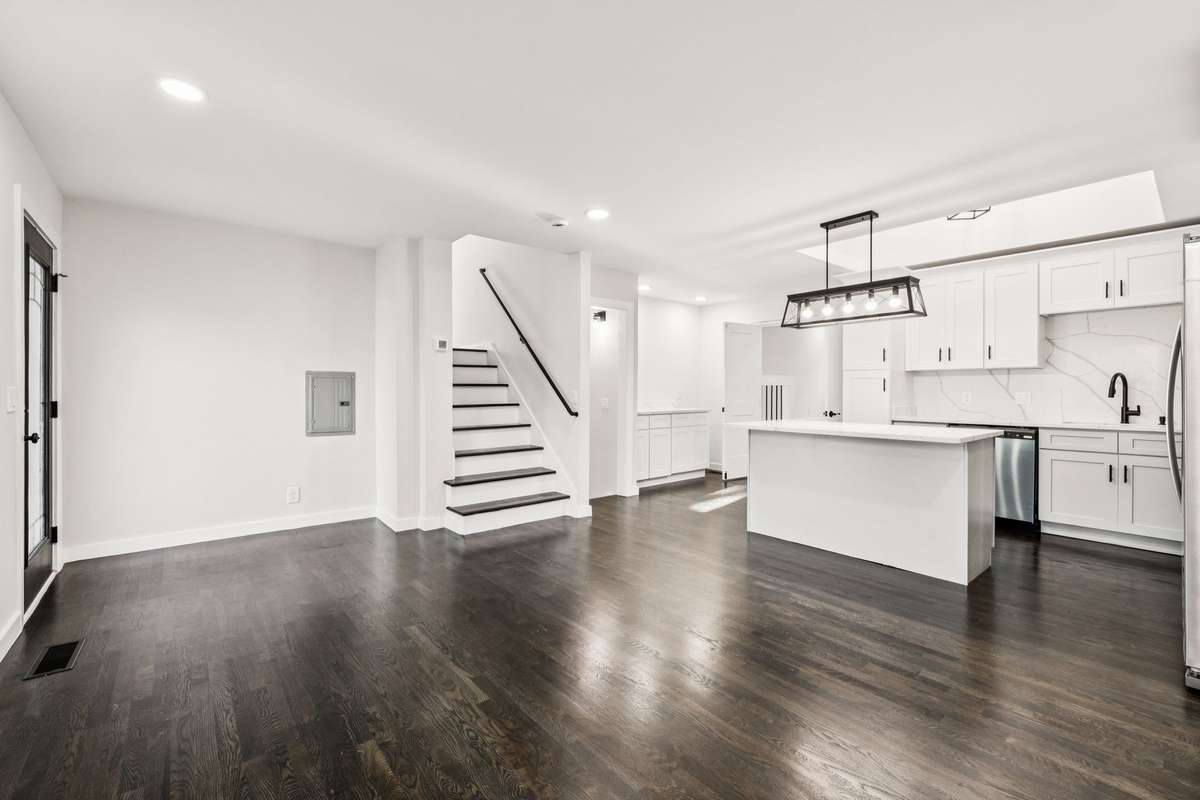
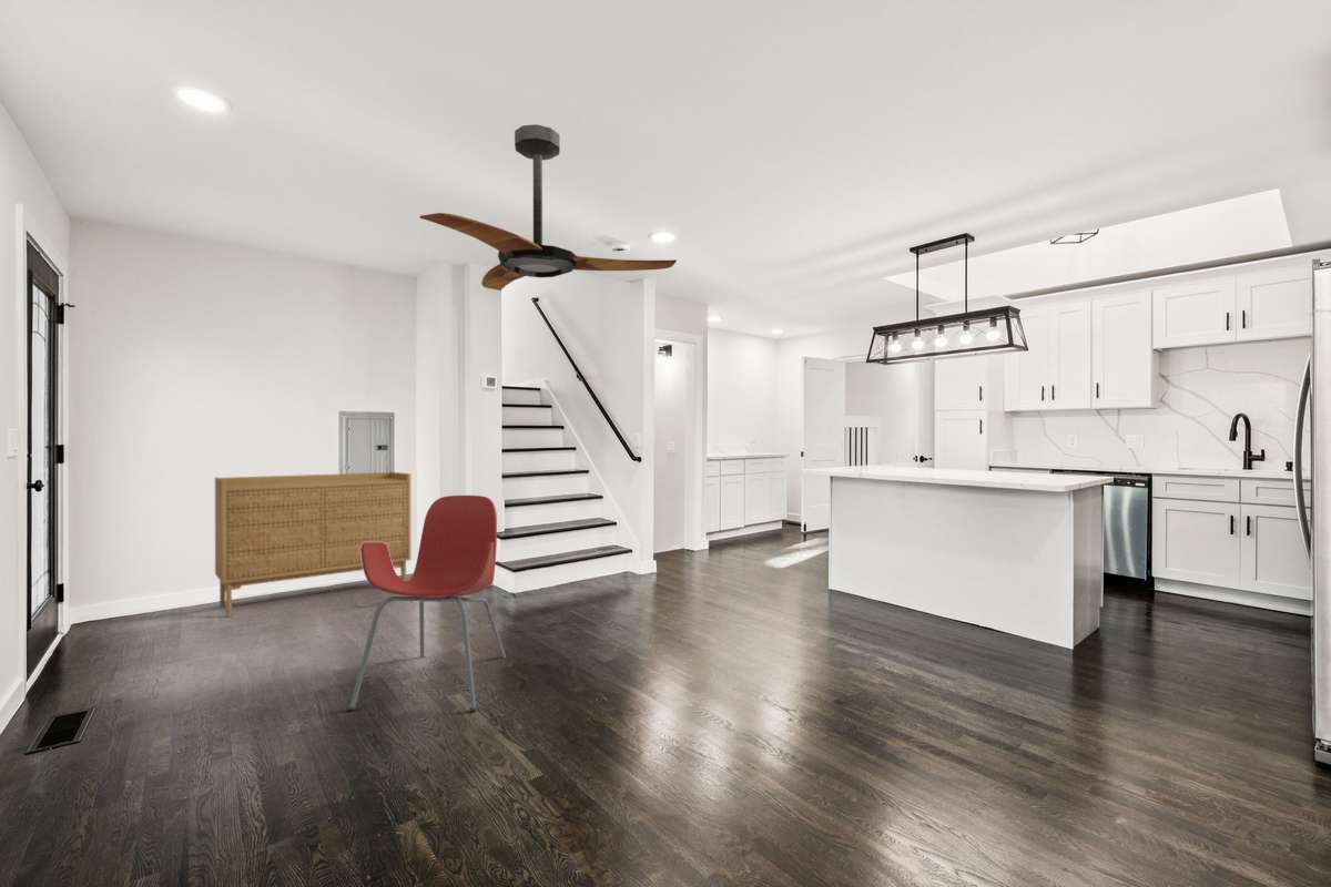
+ sideboard (317, 536)
+ ceiling fan (541, 207)
+ armchair (438, 592)
